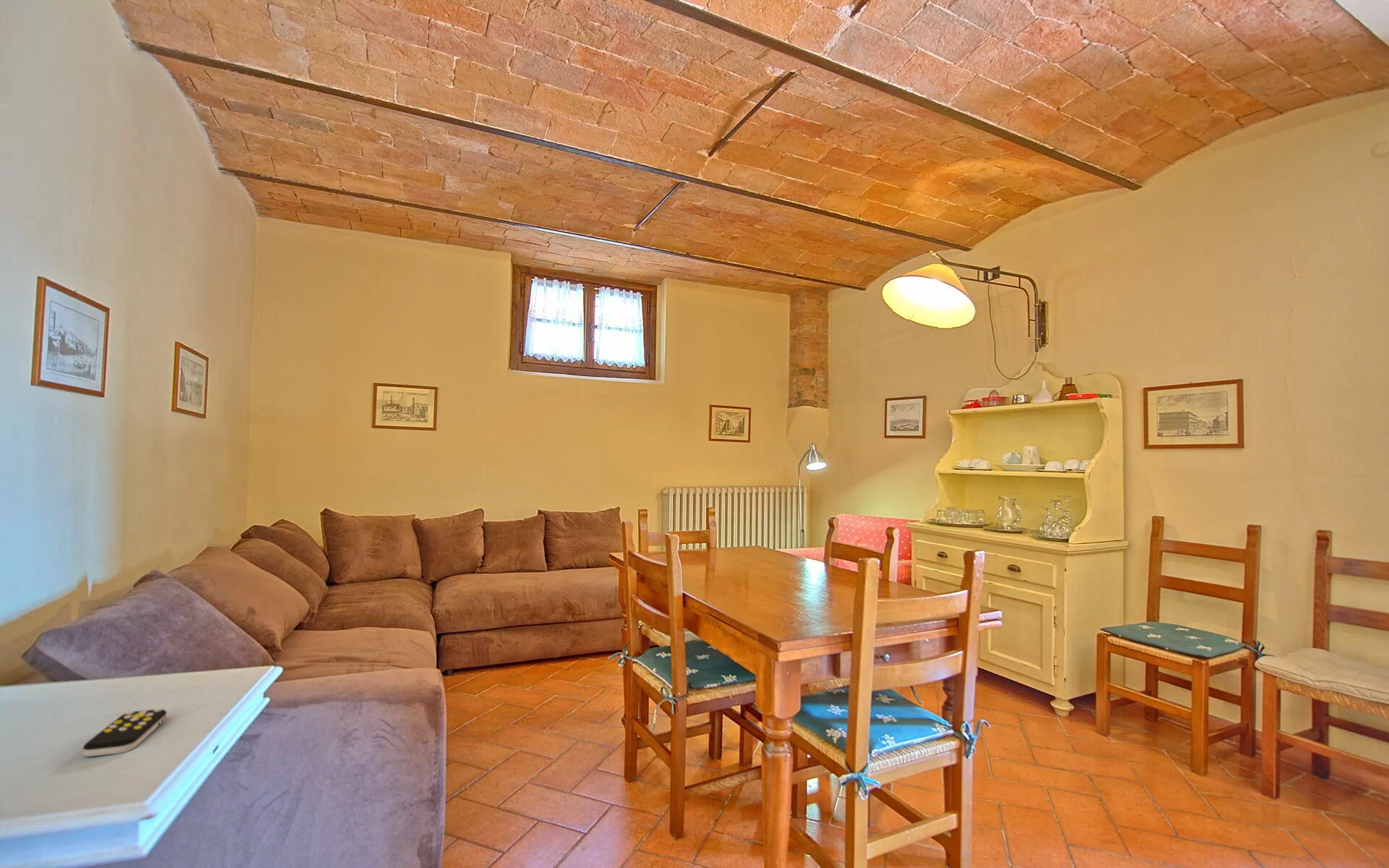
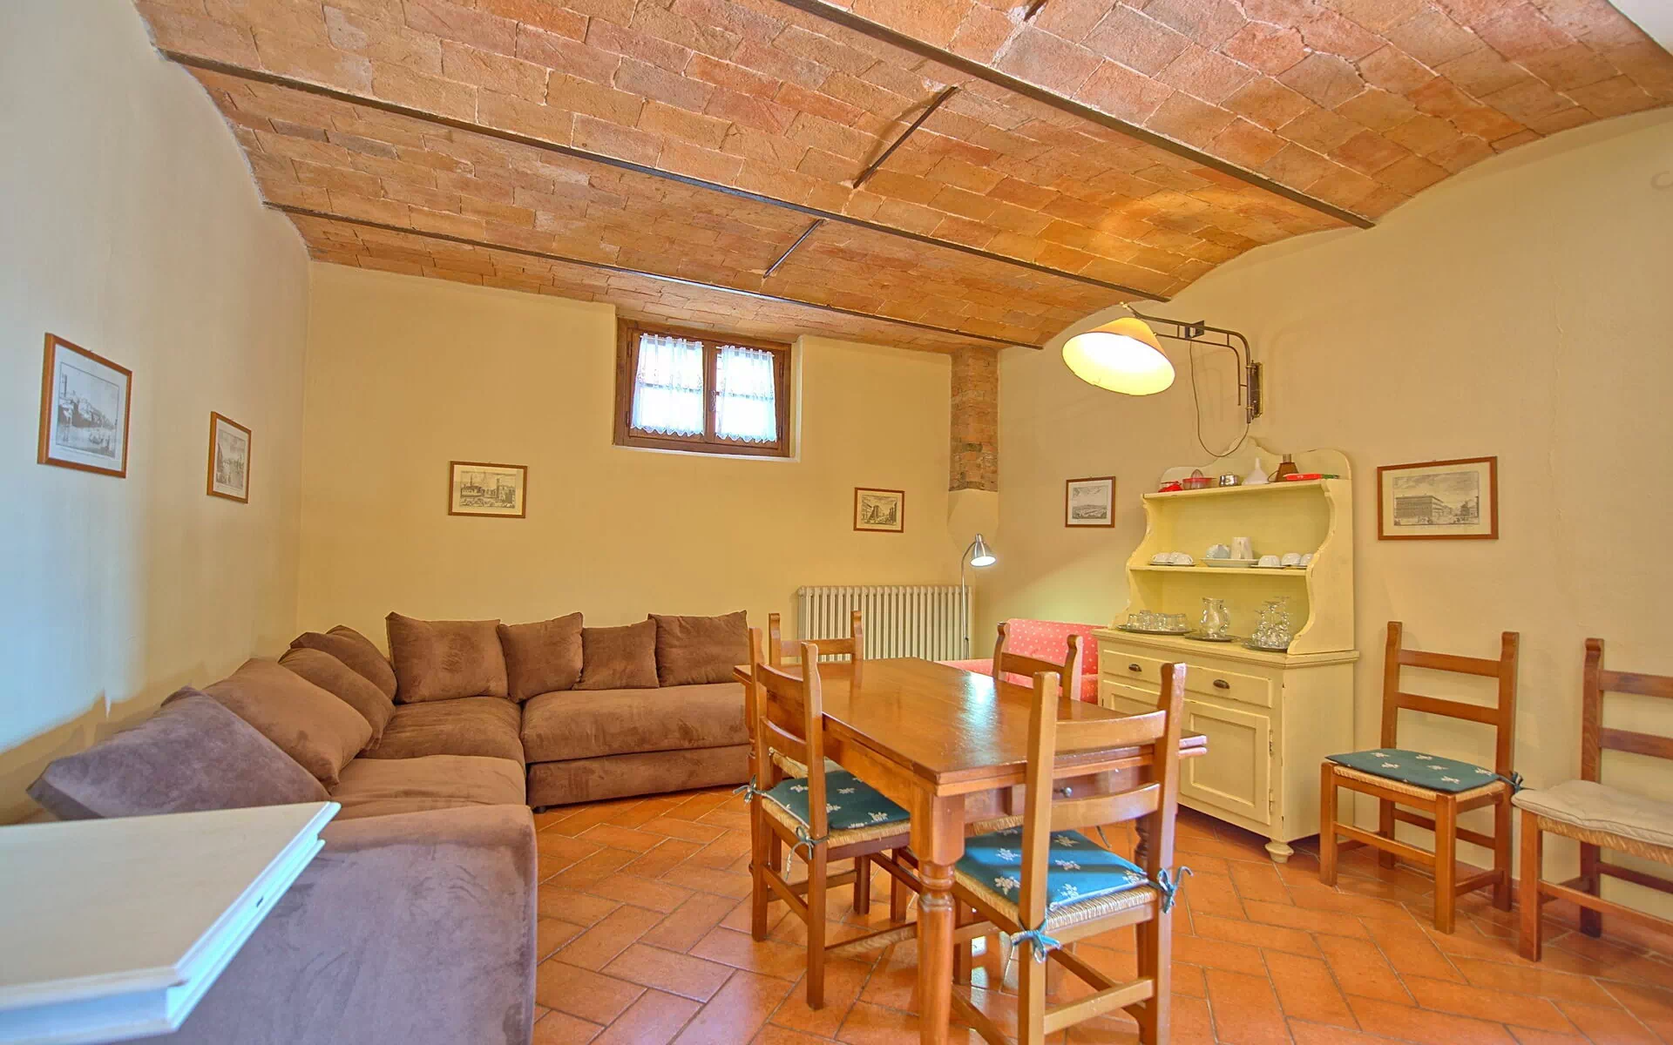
- remote control (127, 731)
